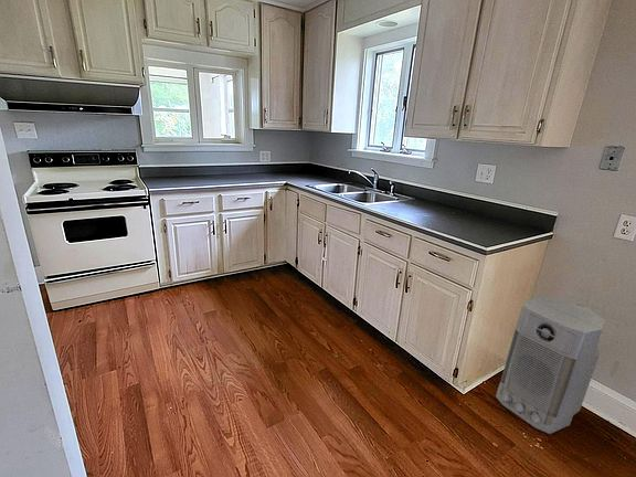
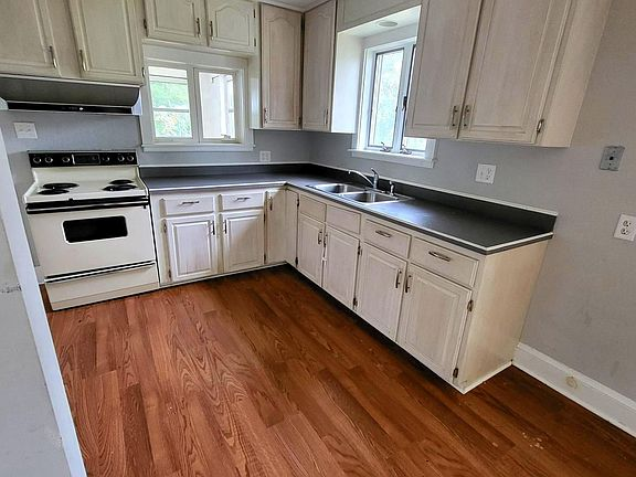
- air purifier (549, 359)
